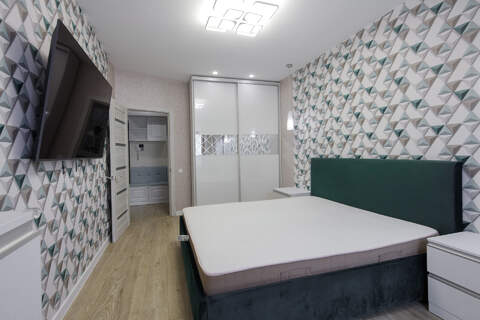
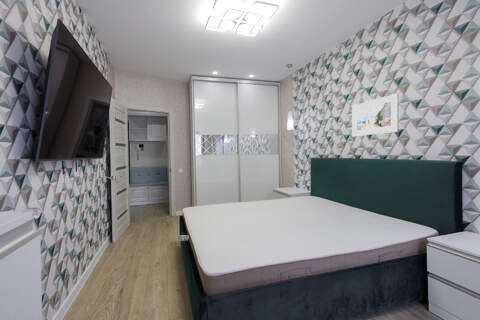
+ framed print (372, 117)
